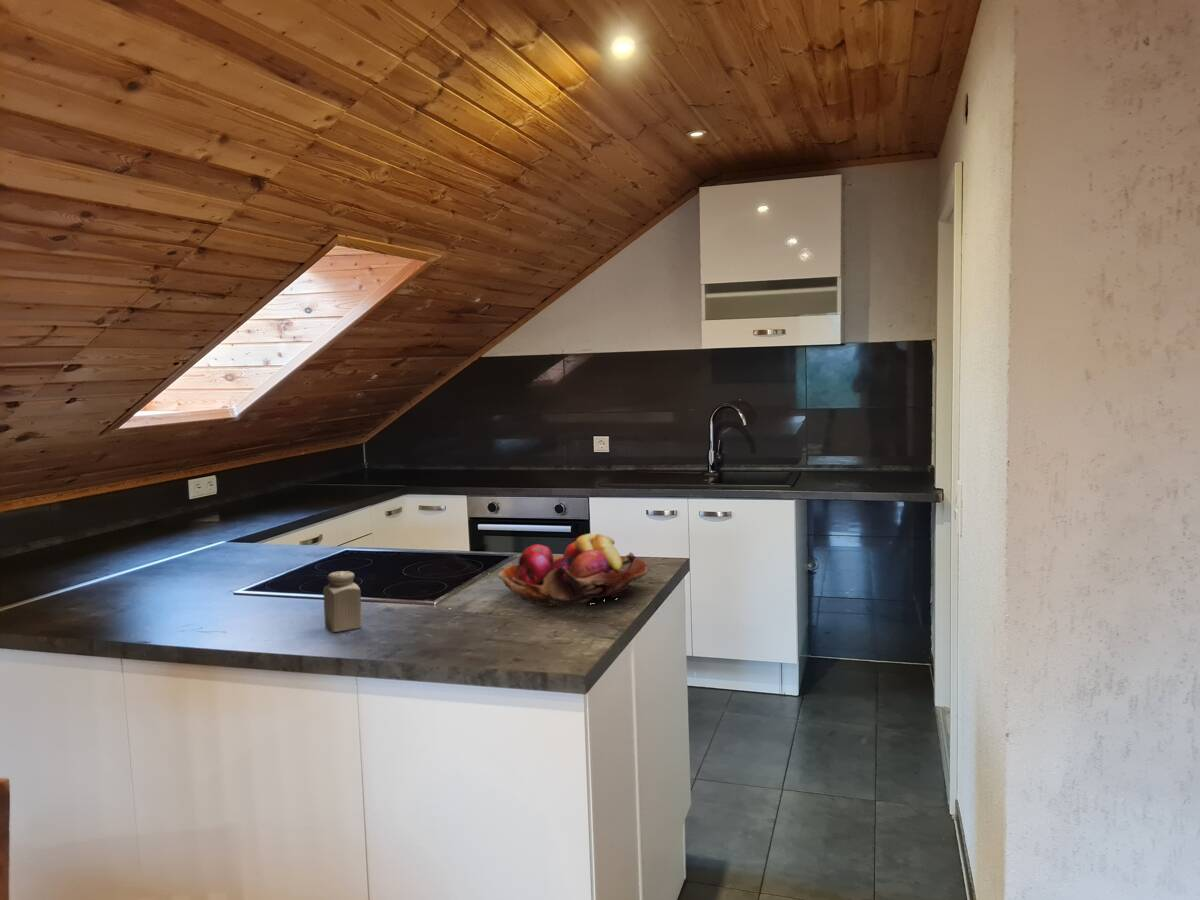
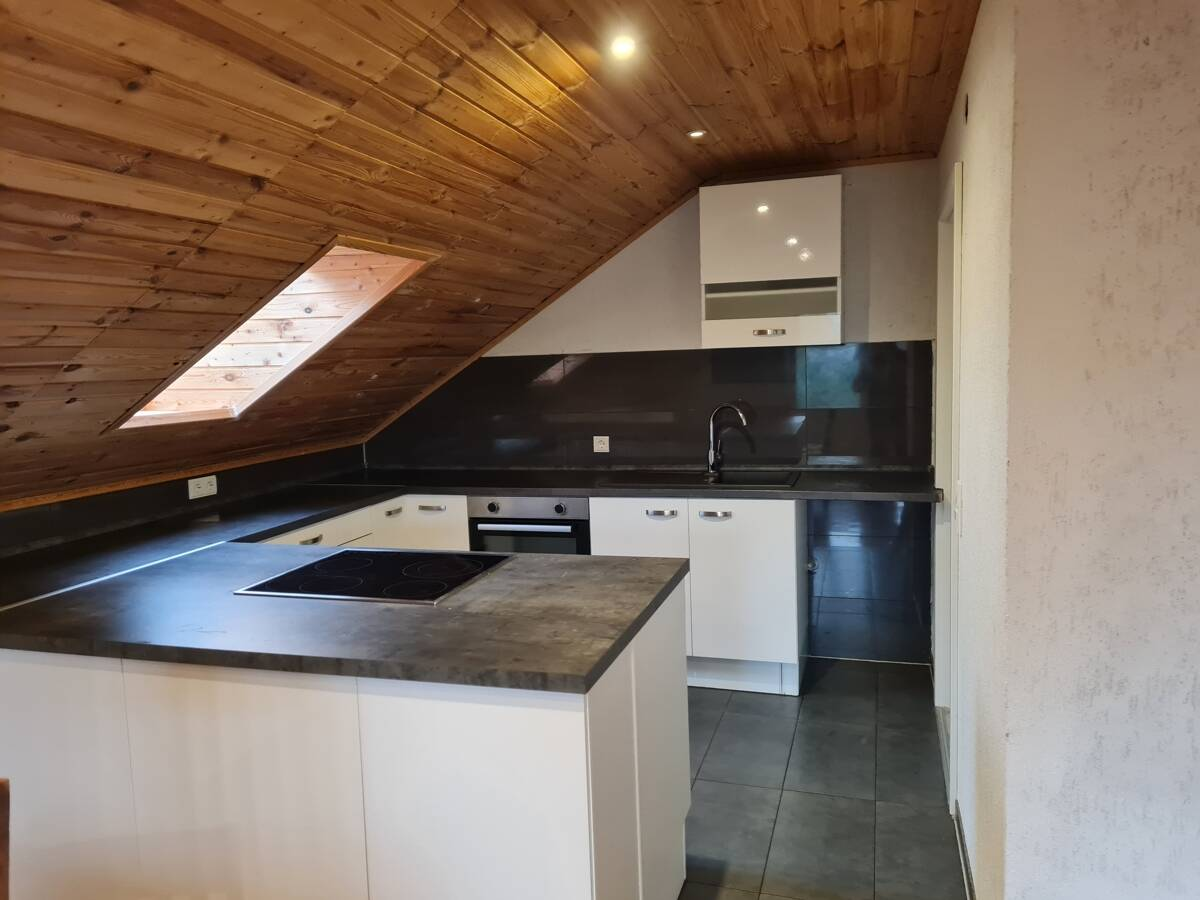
- salt shaker (342, 599)
- fruit basket (577, 566)
